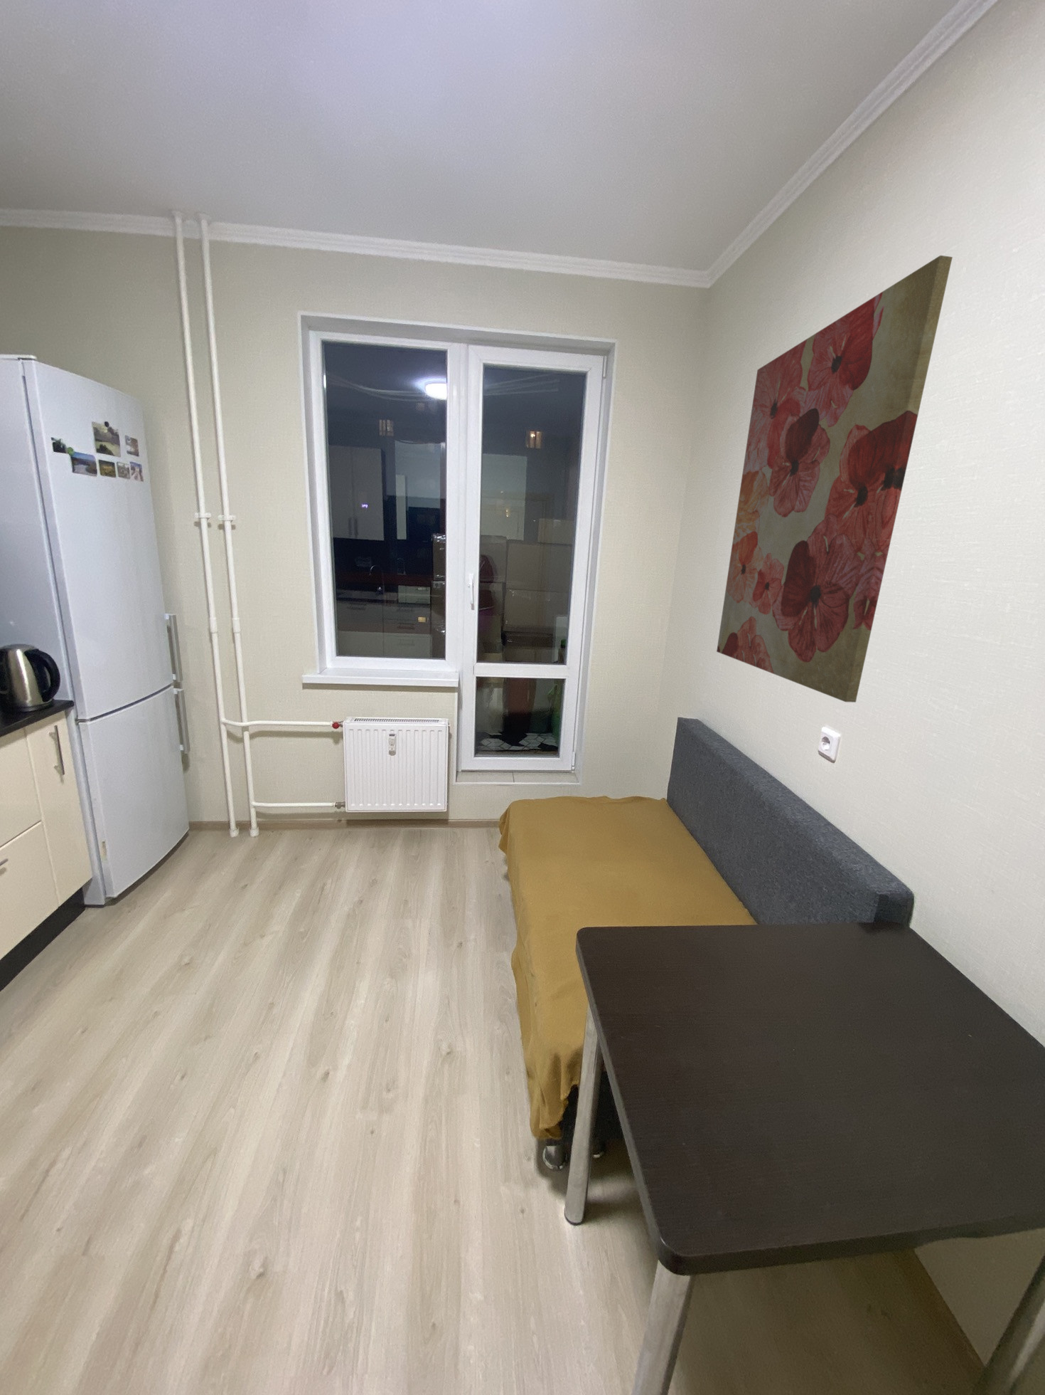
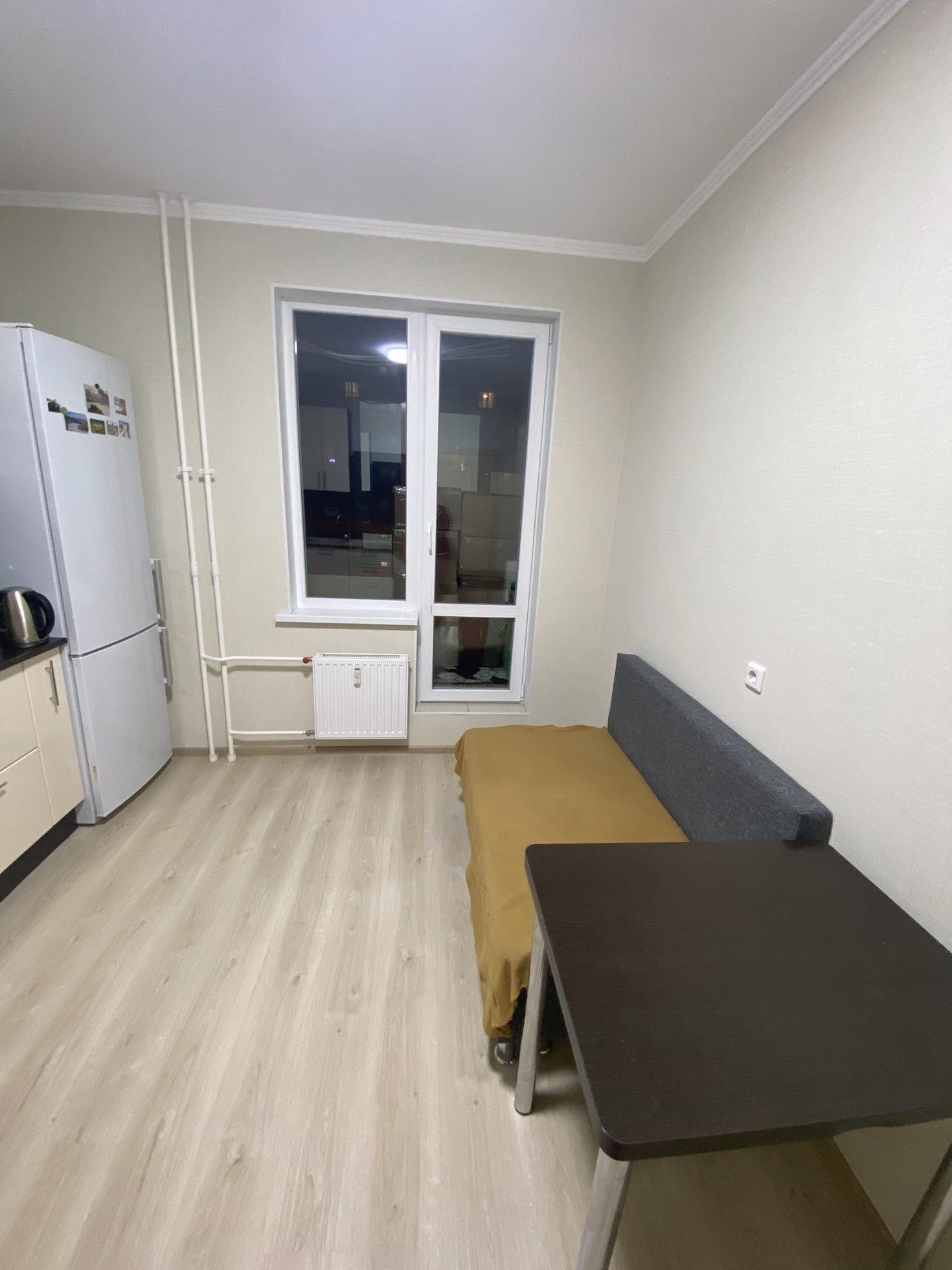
- wall art (800, 513)
